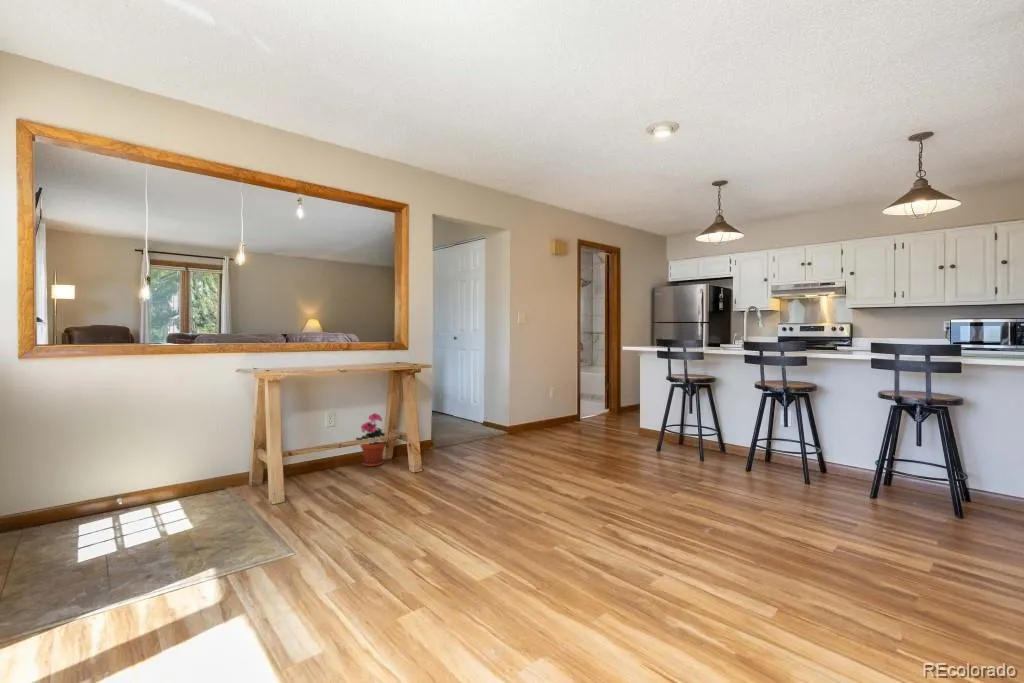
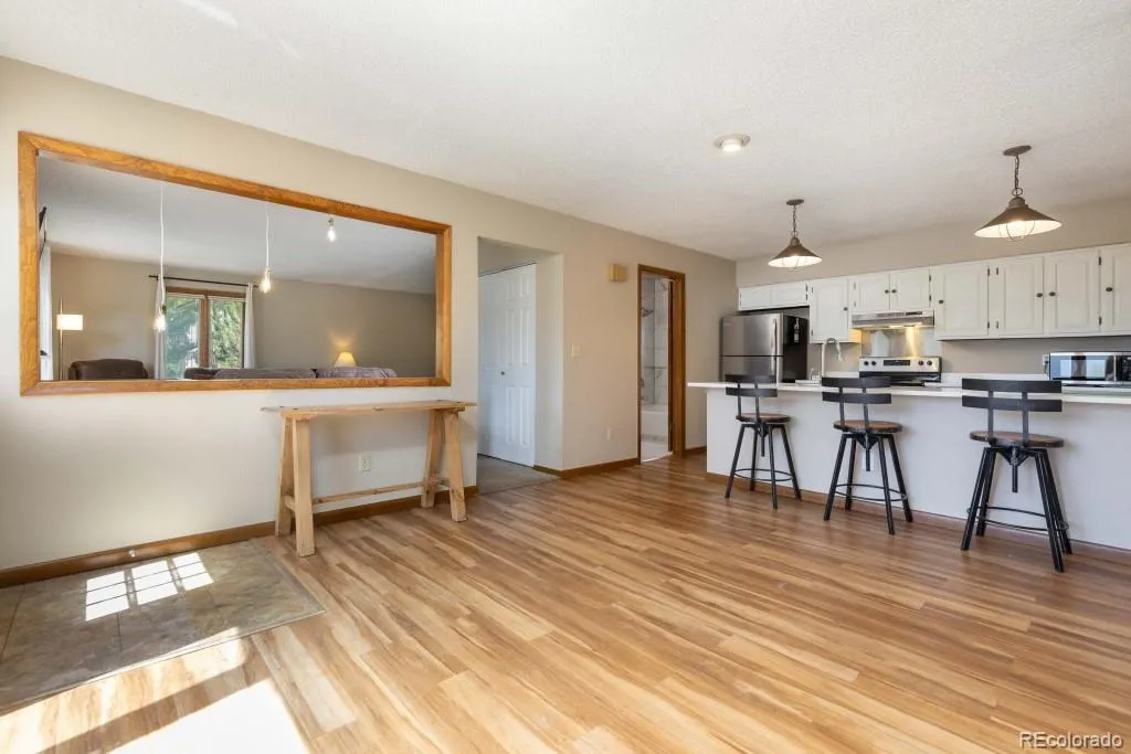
- potted plant (372, 437)
